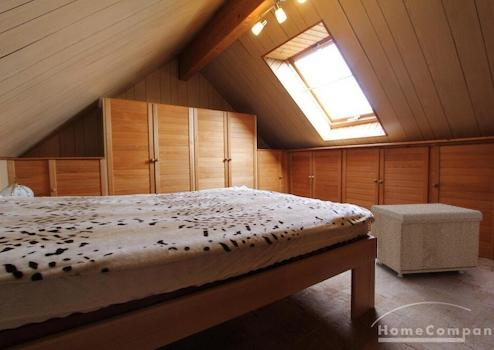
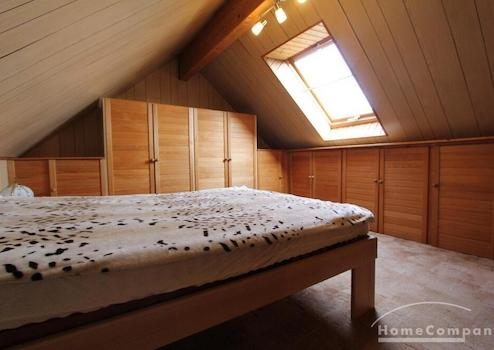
- storage bench (421, 238)
